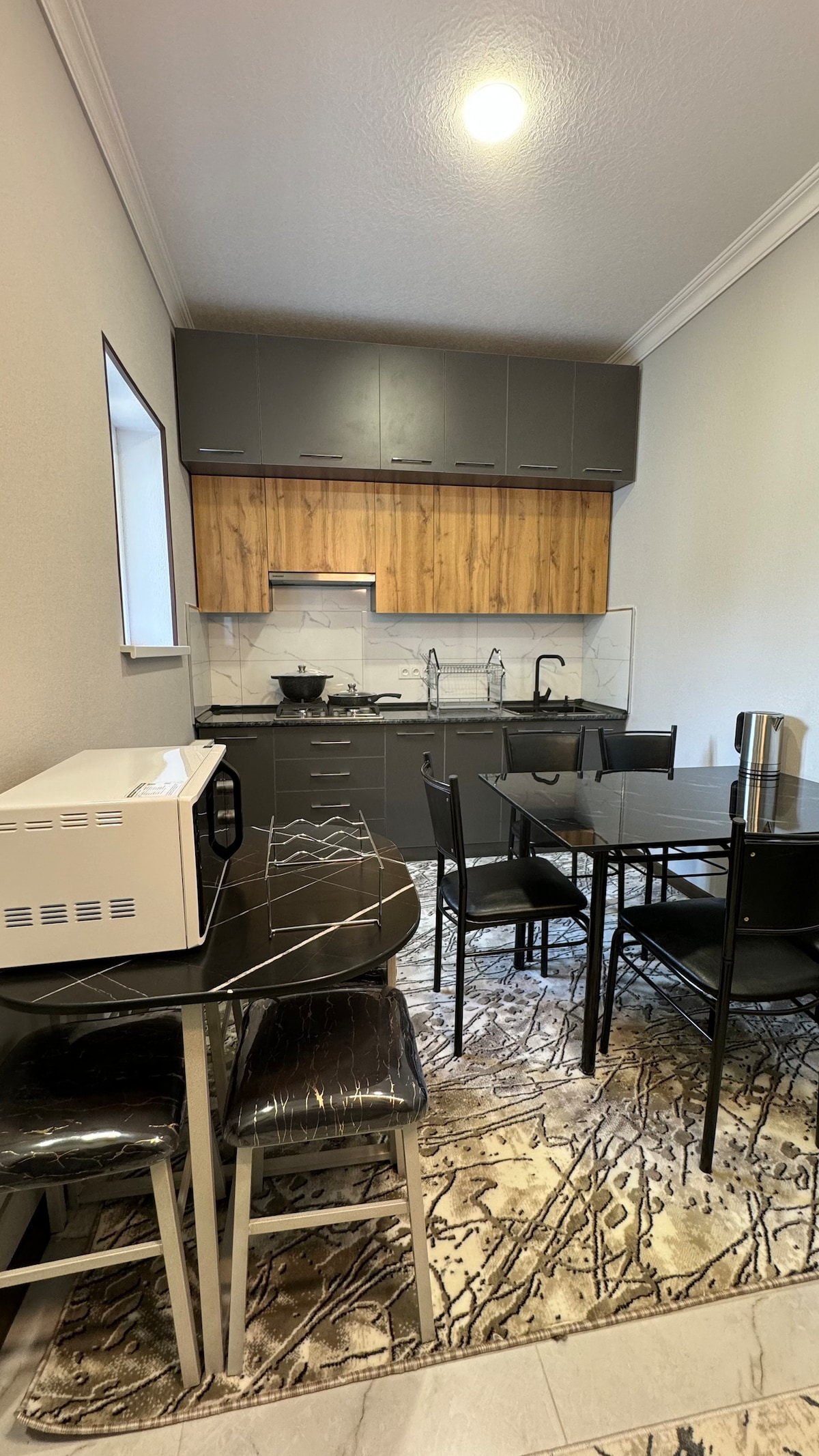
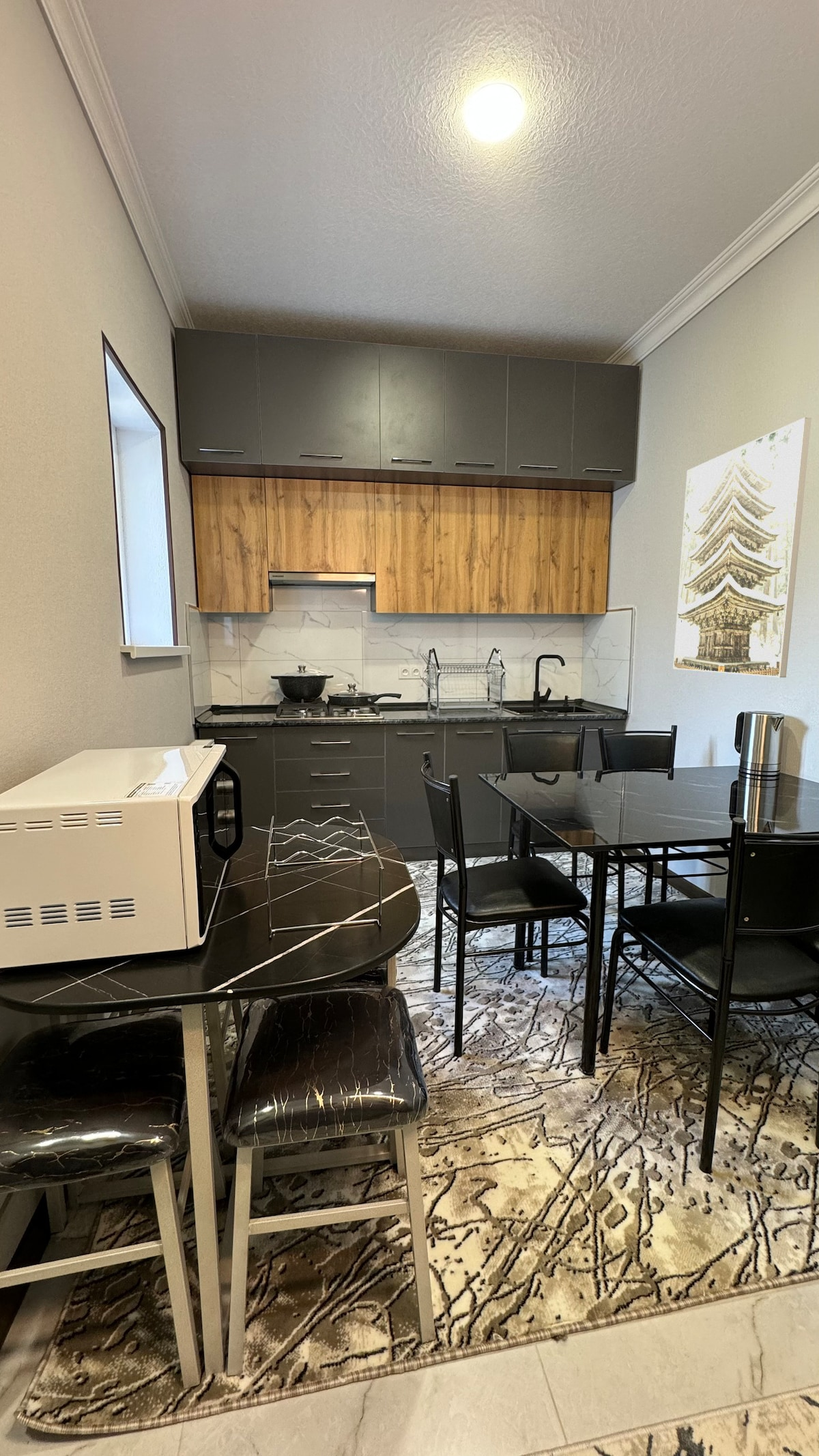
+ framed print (731, 562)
